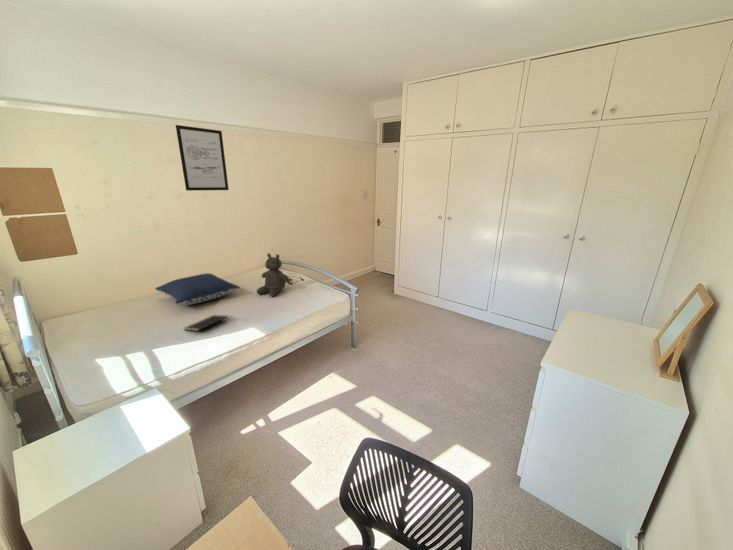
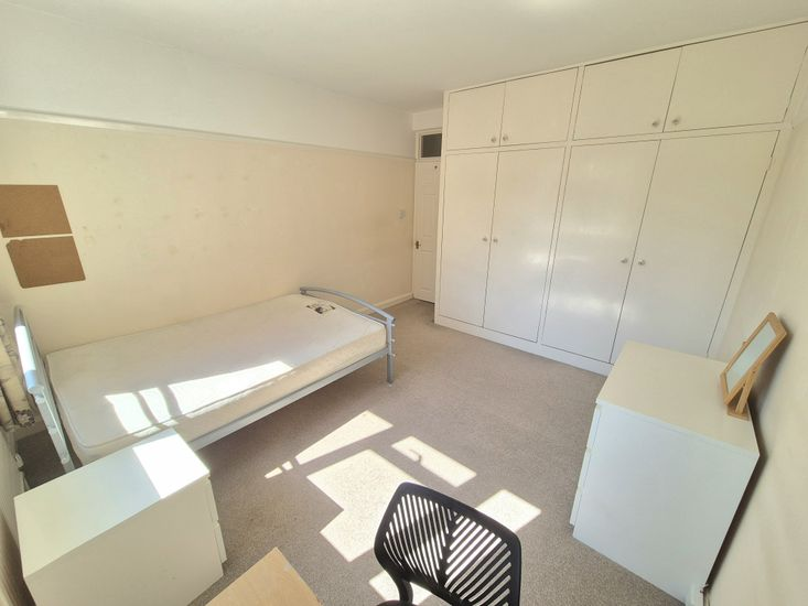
- wall art (204, 160)
- teddy bear (270, 274)
- pillow (197, 288)
- notepad (206, 322)
